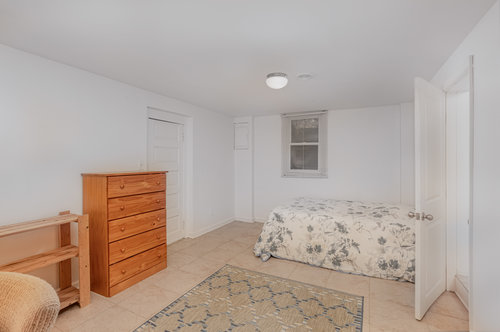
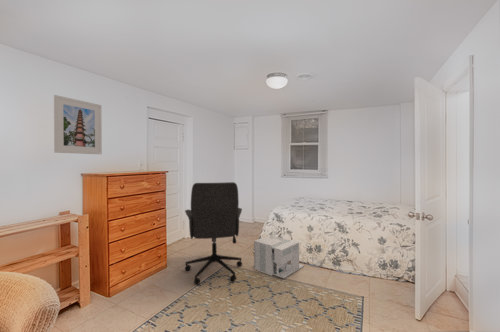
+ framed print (79, 127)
+ office chair (214, 226)
+ architectural model (279, 253)
